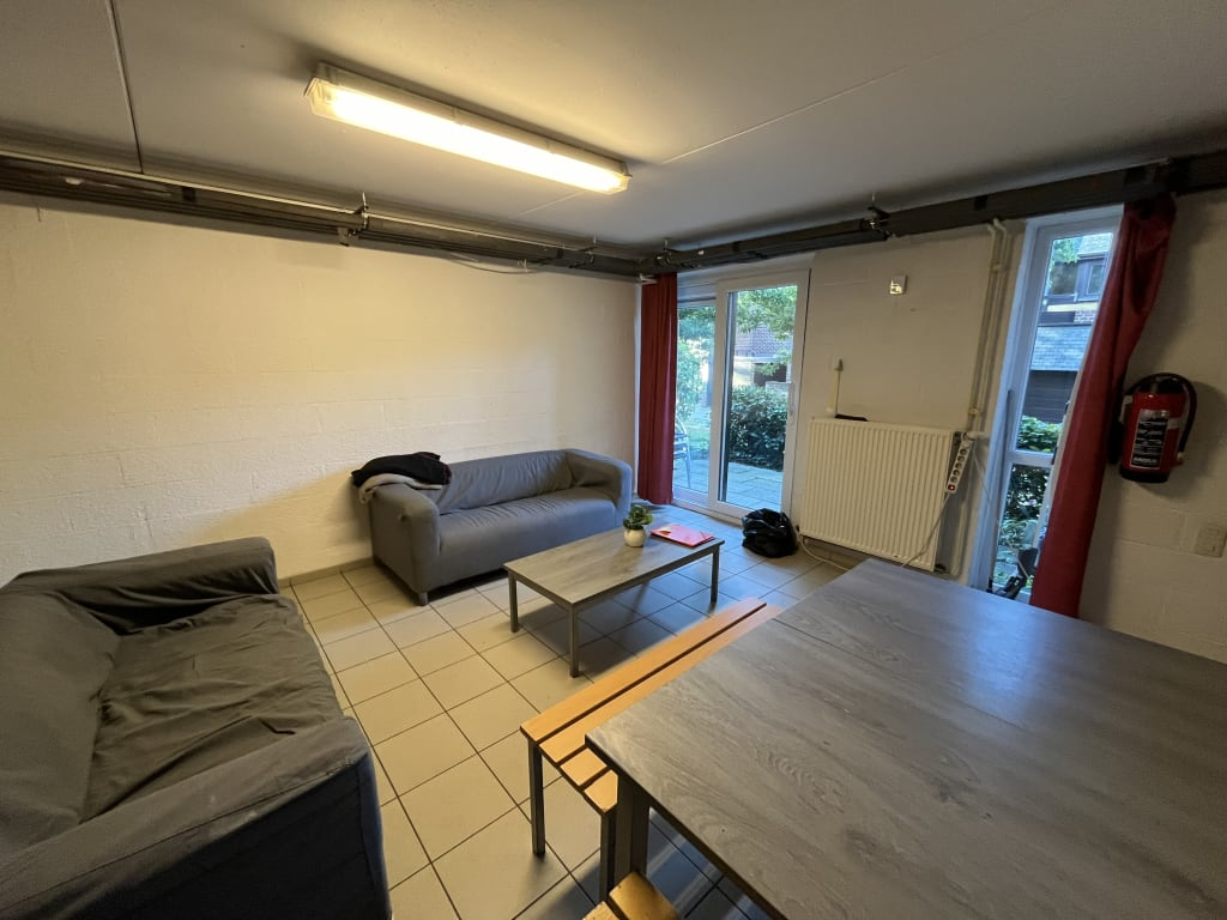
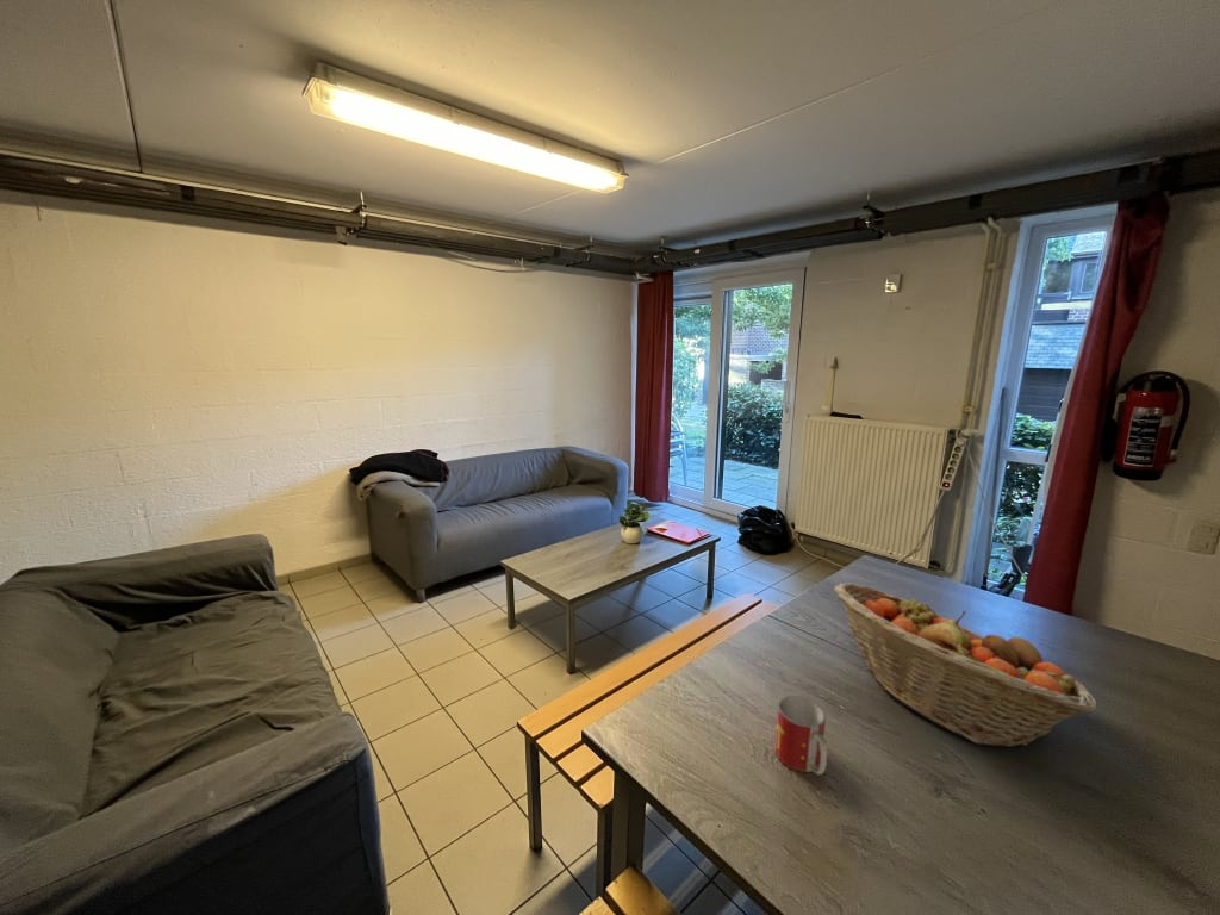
+ mug (804, 739)
+ fruit basket (942, 649)
